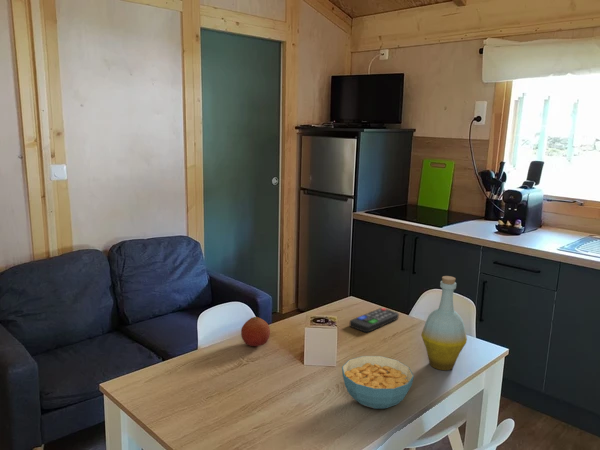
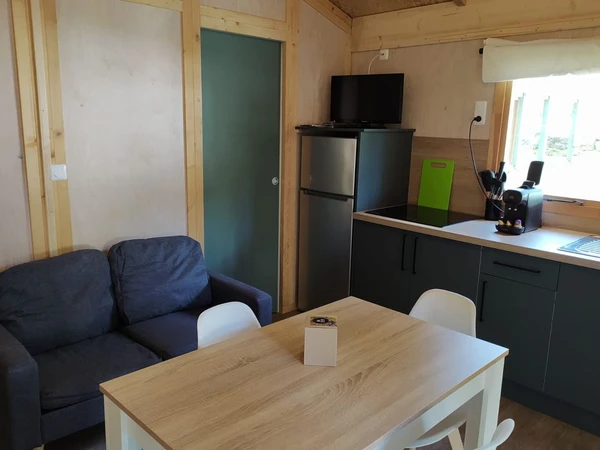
- remote control (374, 319)
- bottle (445, 322)
- fruit (255, 331)
- cereal bowl (376, 387)
